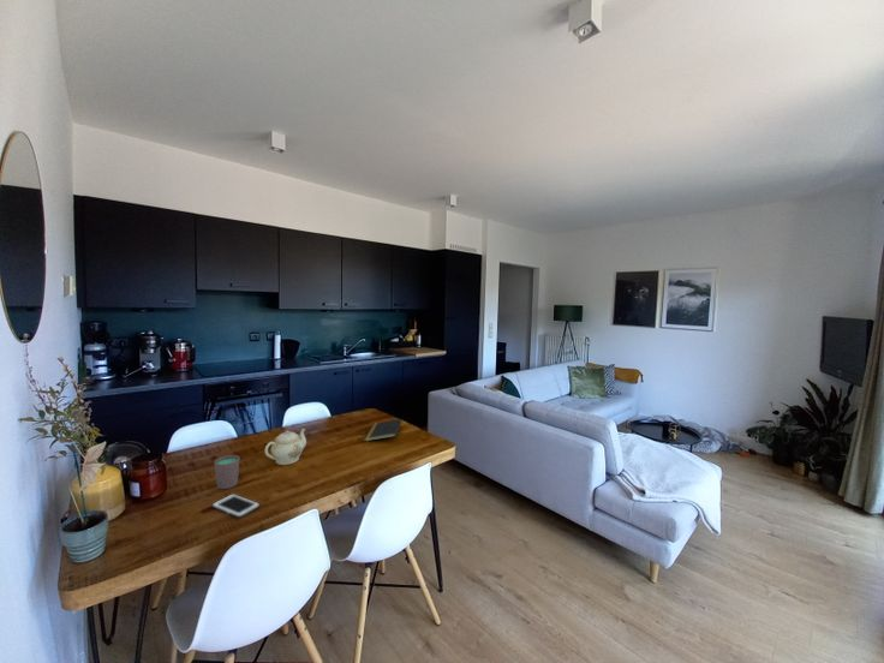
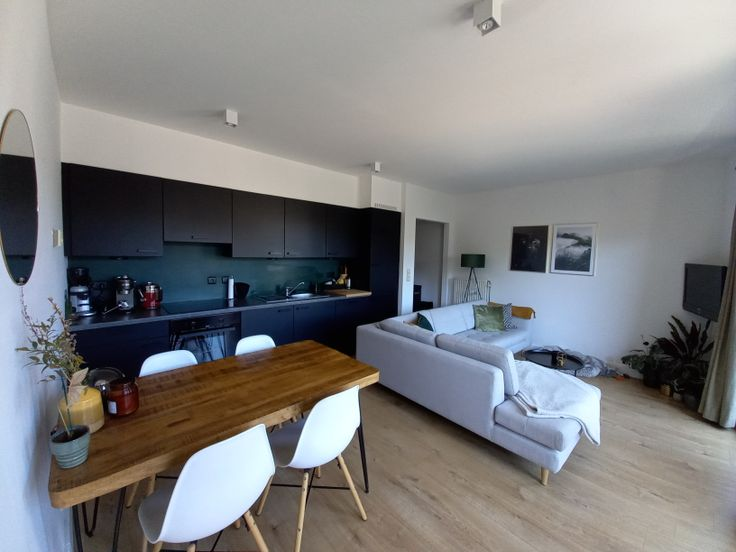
- cup (227, 472)
- notepad (383, 429)
- teapot (286, 446)
- cell phone (235, 504)
